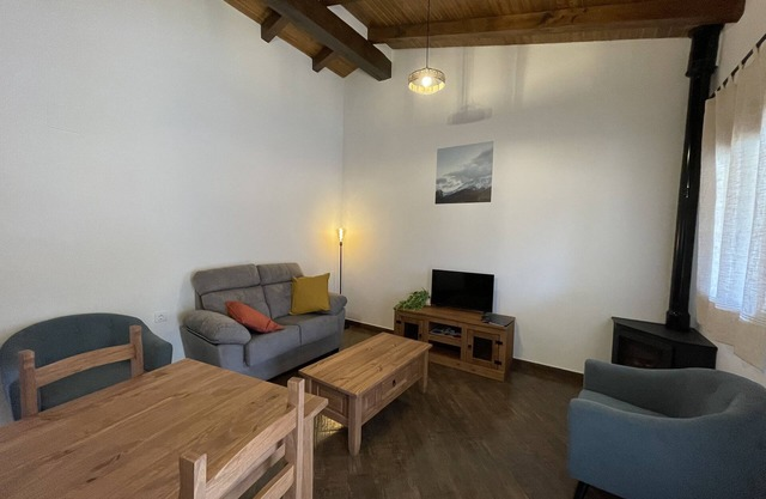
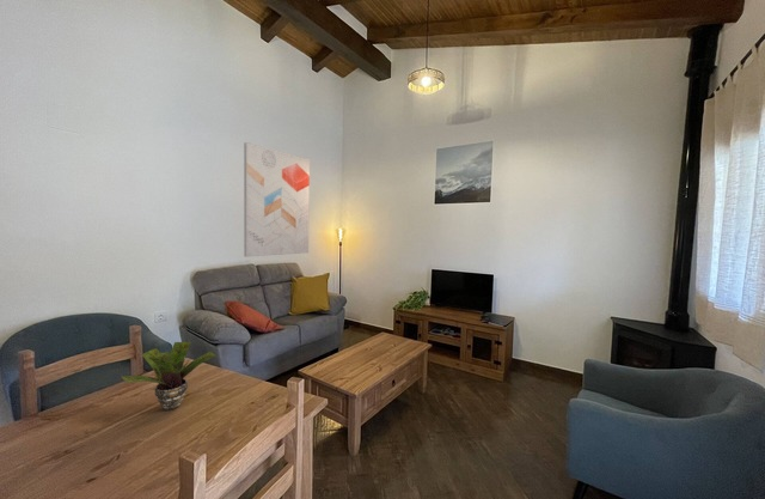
+ wall art (279, 203)
+ potted plant (173, 376)
